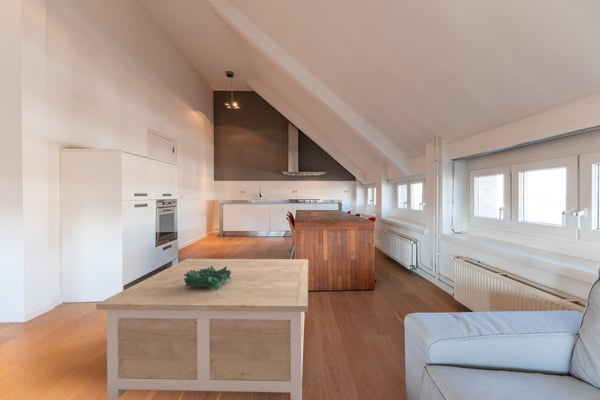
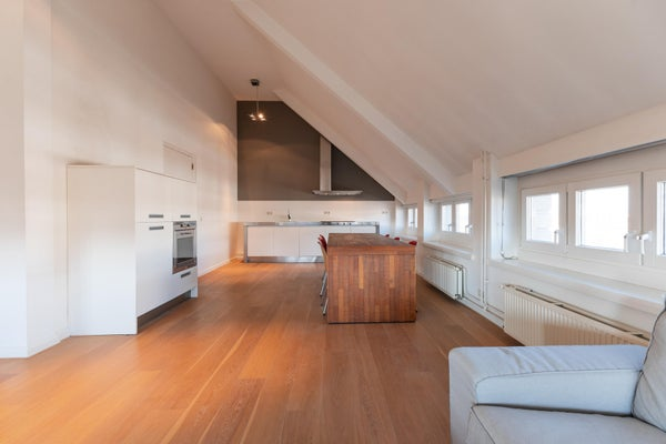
- coffee table (230, 312)
- decorative bowl (209, 277)
